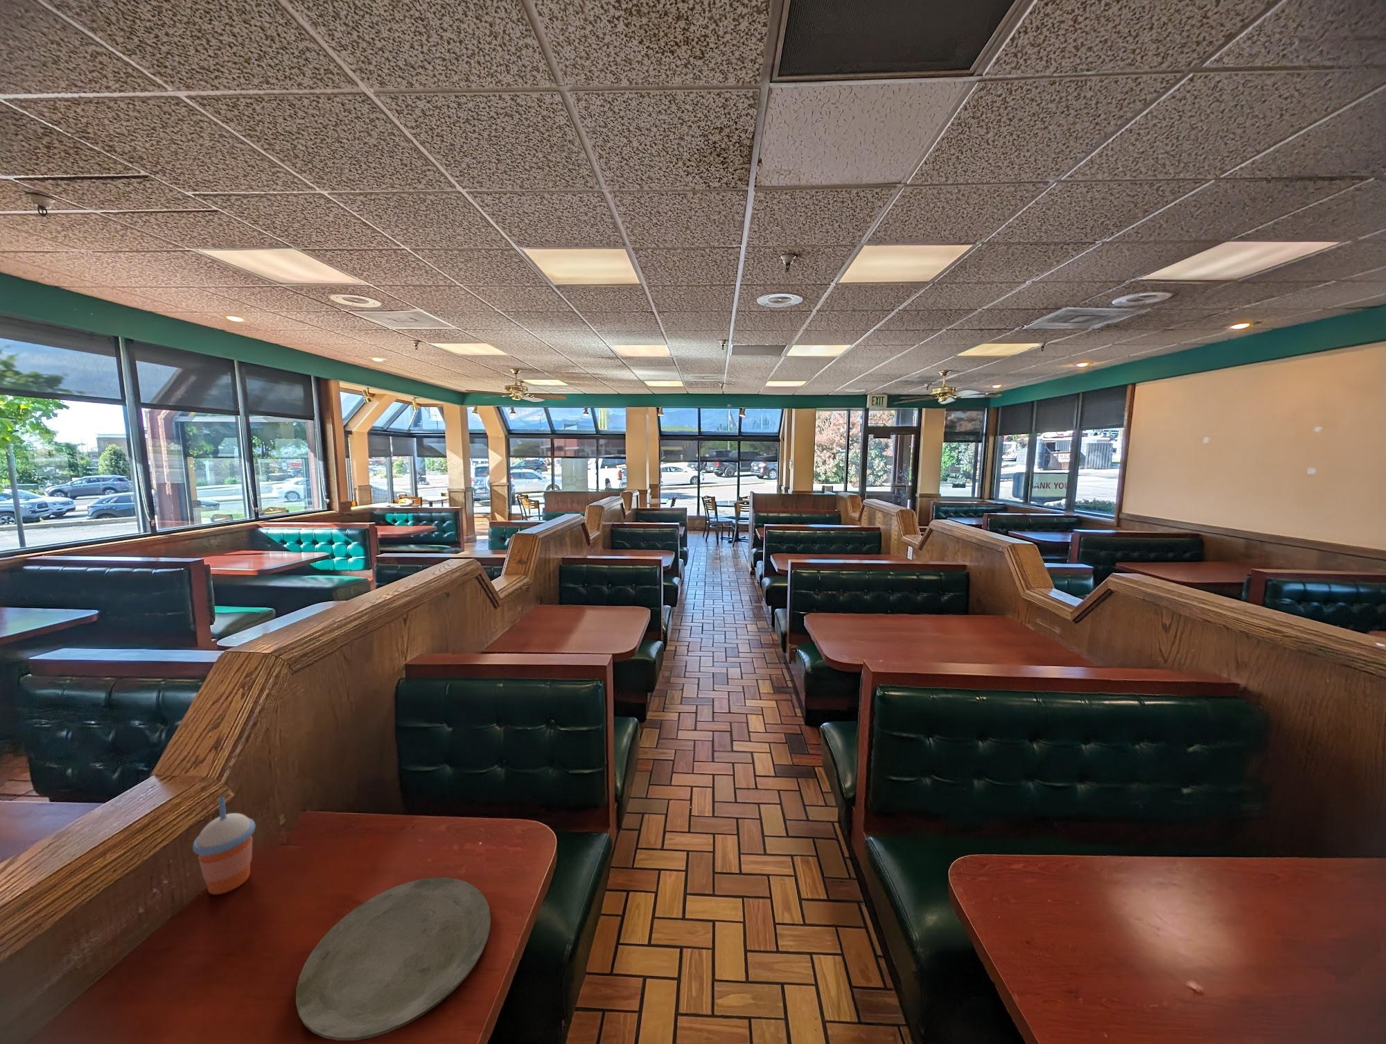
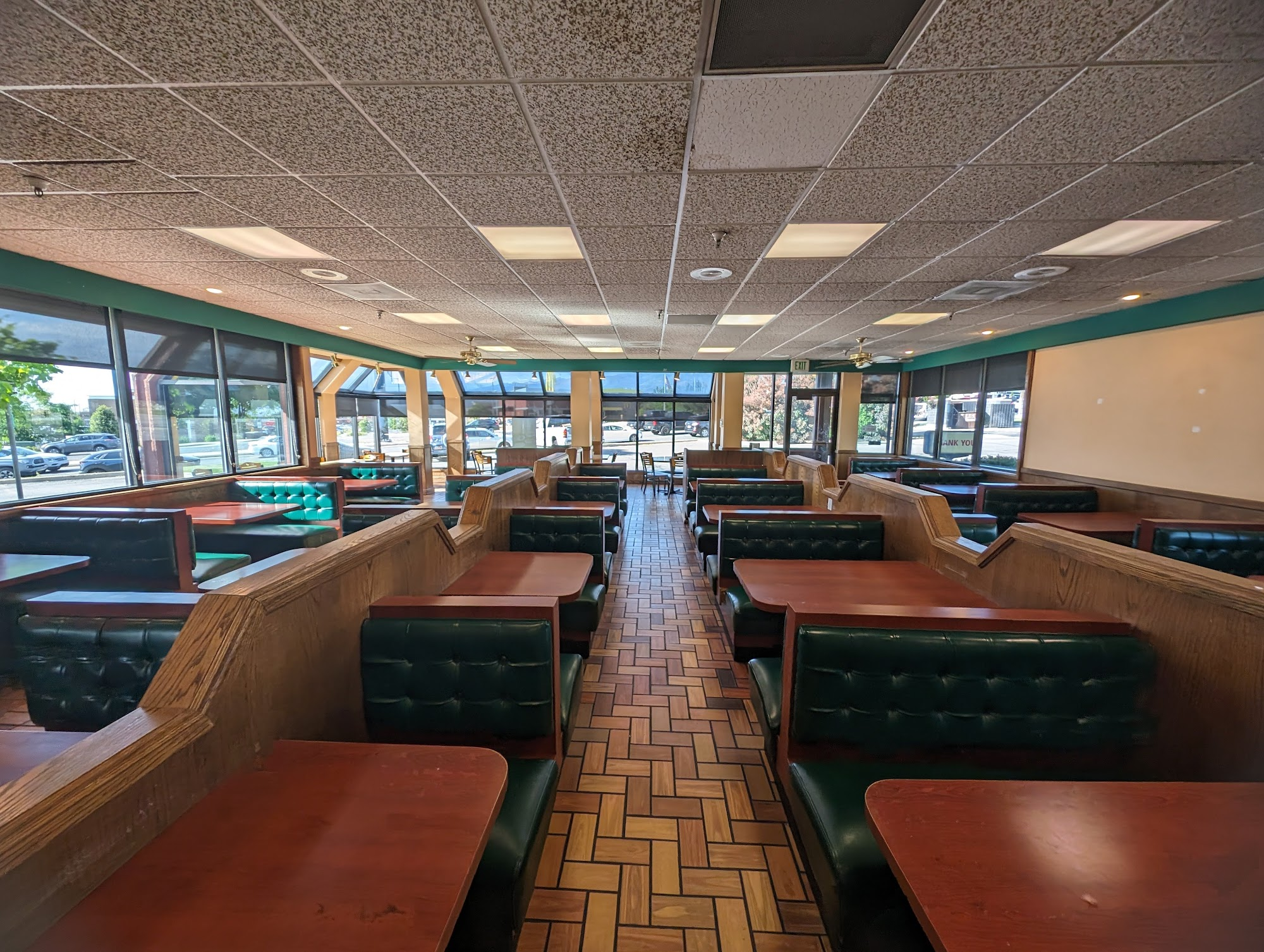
- cup with straw (225, 840)
- plate (401, 949)
